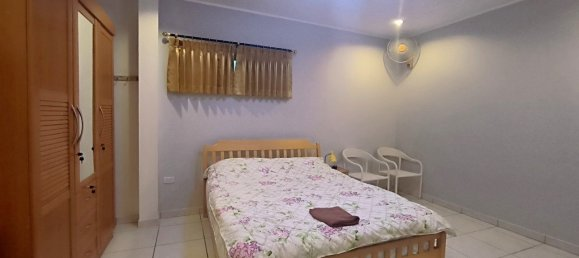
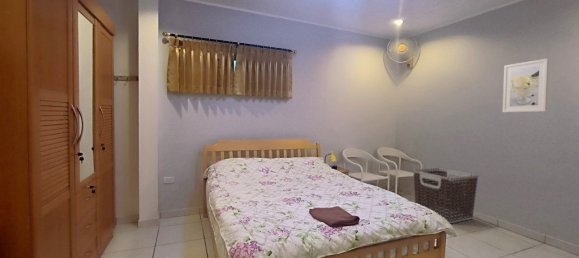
+ clothes hamper (443, 193)
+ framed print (524, 87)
